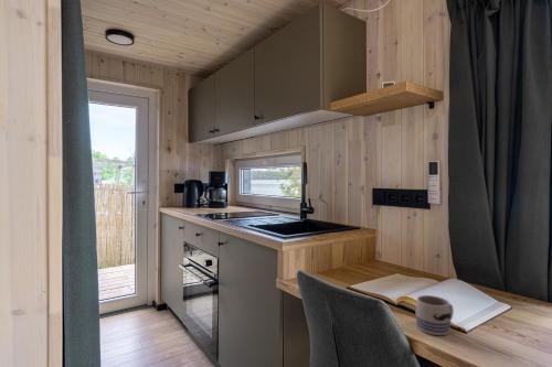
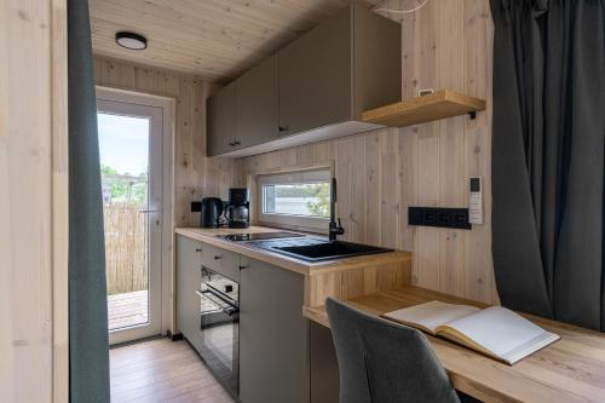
- mug (436, 313)
